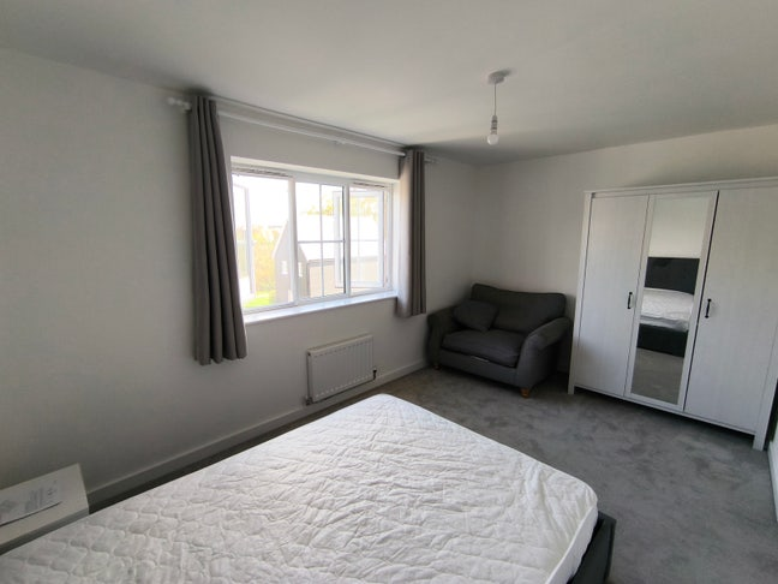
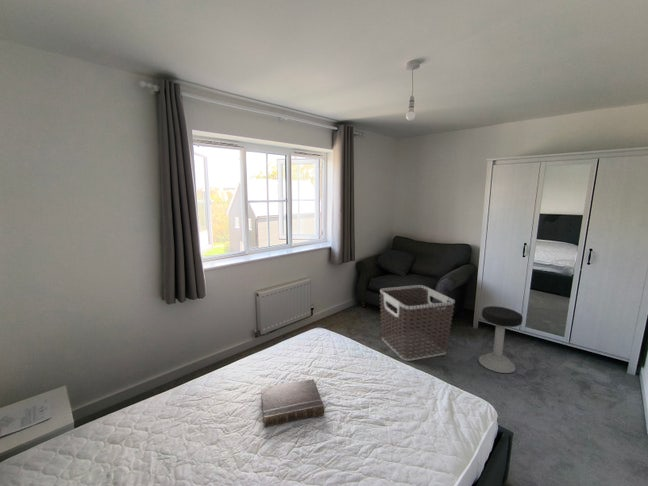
+ clothes hamper (413, 320)
+ book (291, 401)
+ stool (499, 338)
